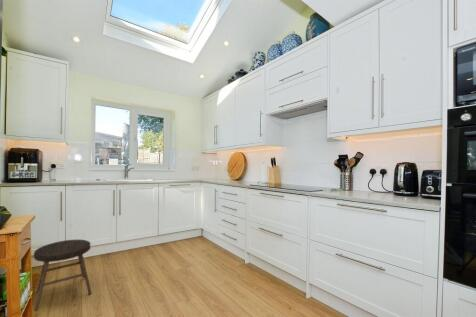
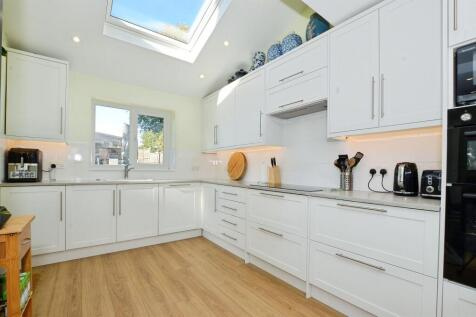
- stool (63, 267)
